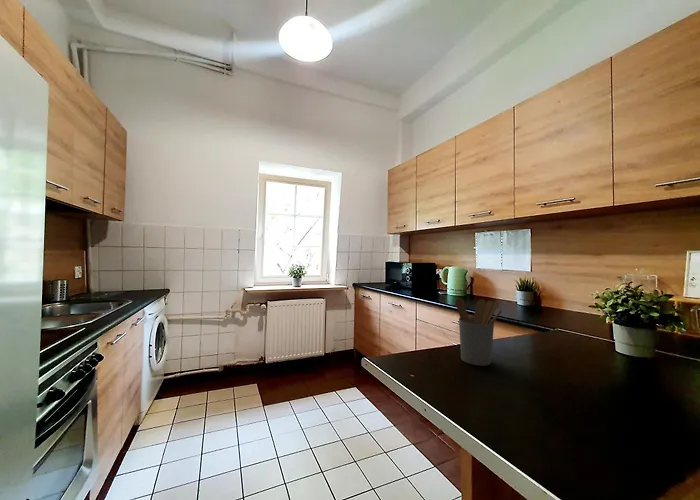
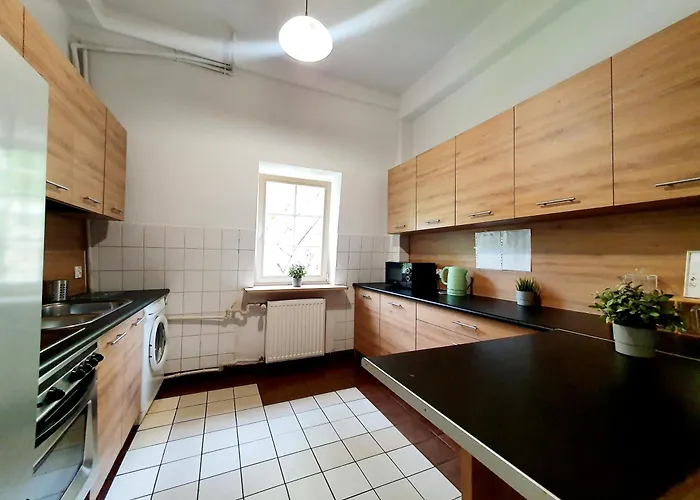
- utensil holder (479, 328)
